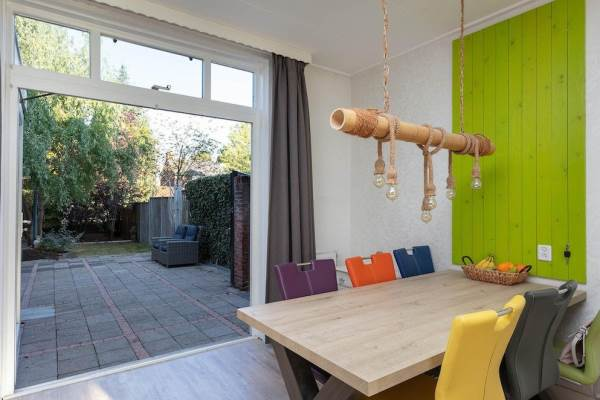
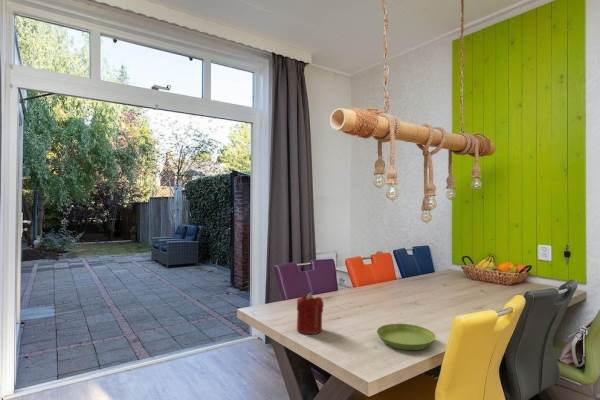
+ candle (309, 311)
+ saucer (405, 337)
